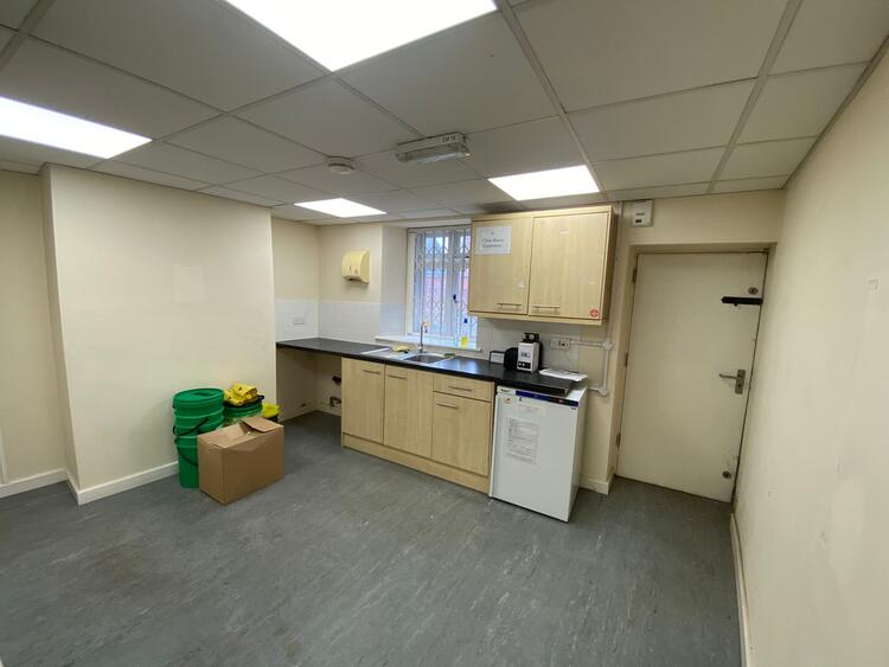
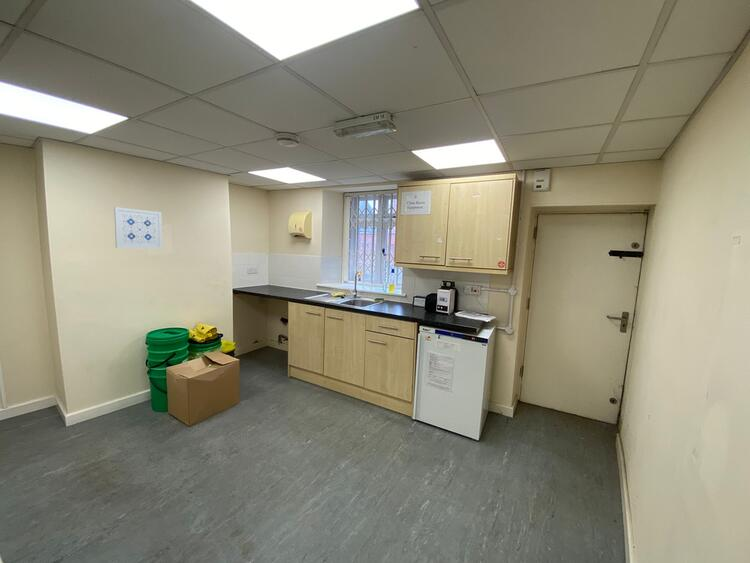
+ wall art (139, 229)
